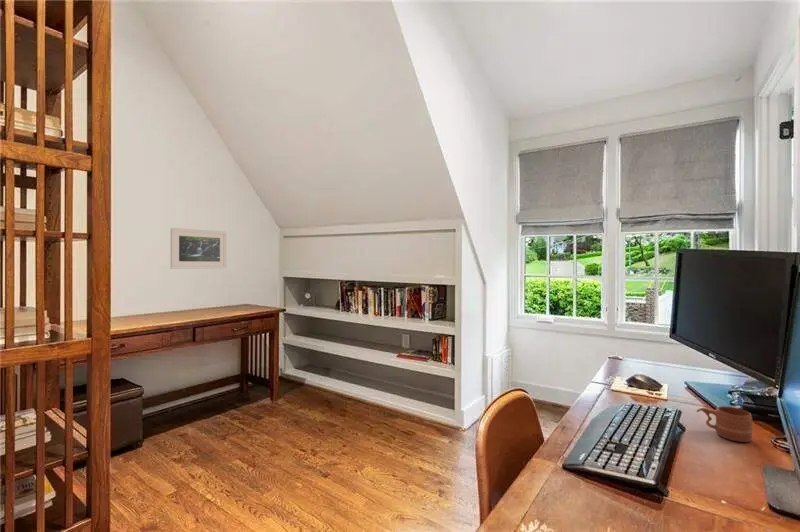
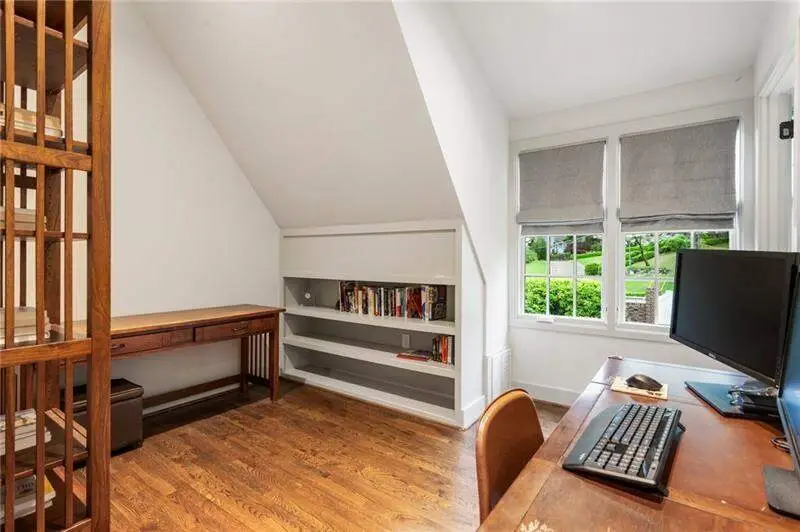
- mug (723, 421)
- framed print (200, 249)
